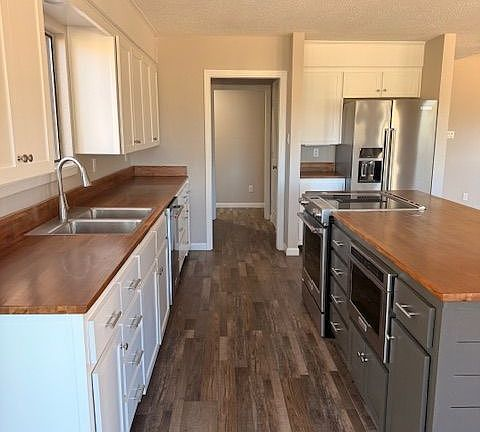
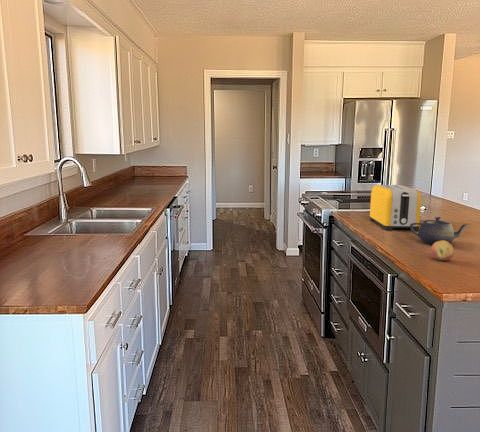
+ fruit (442, 250)
+ teapot (438, 230)
+ toaster (394, 206)
